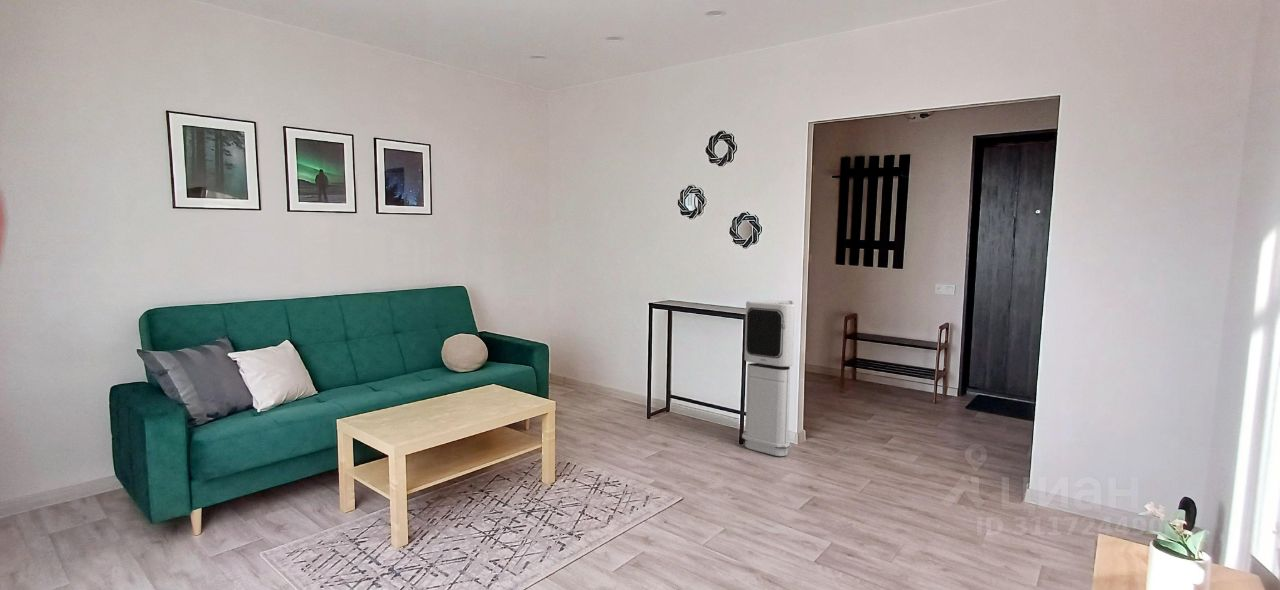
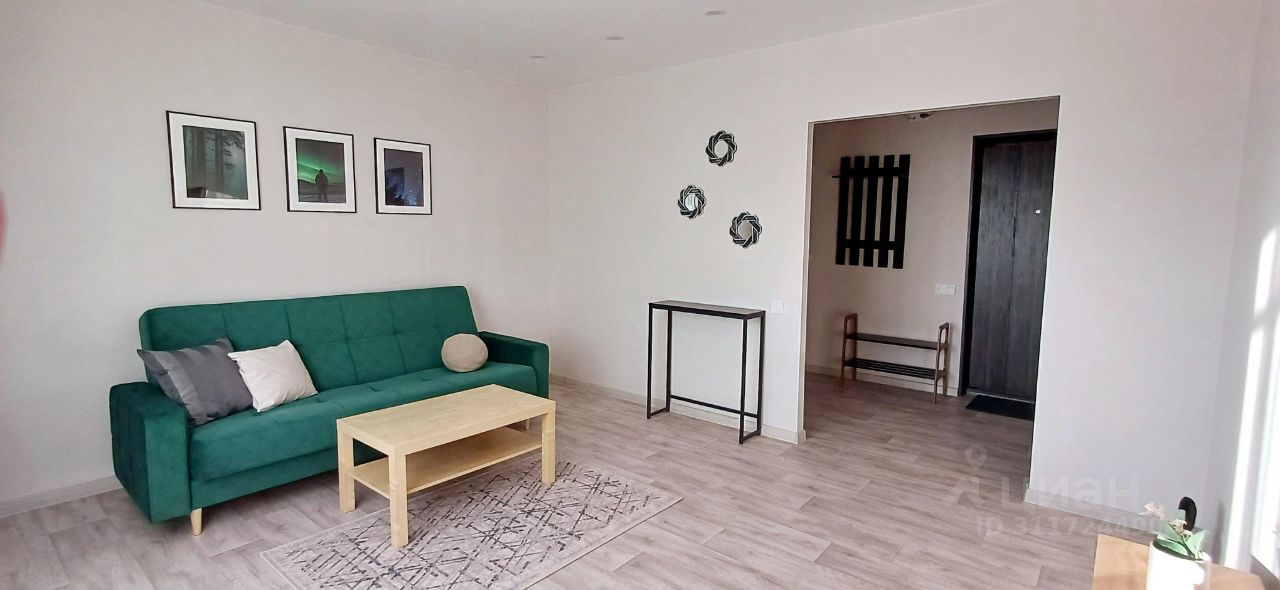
- air purifier (776, 374)
